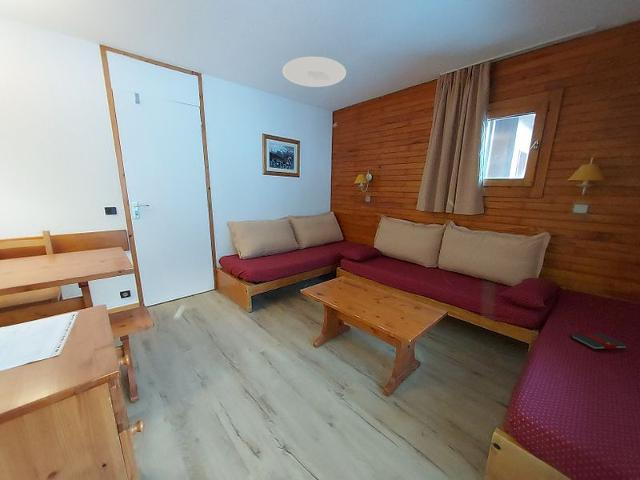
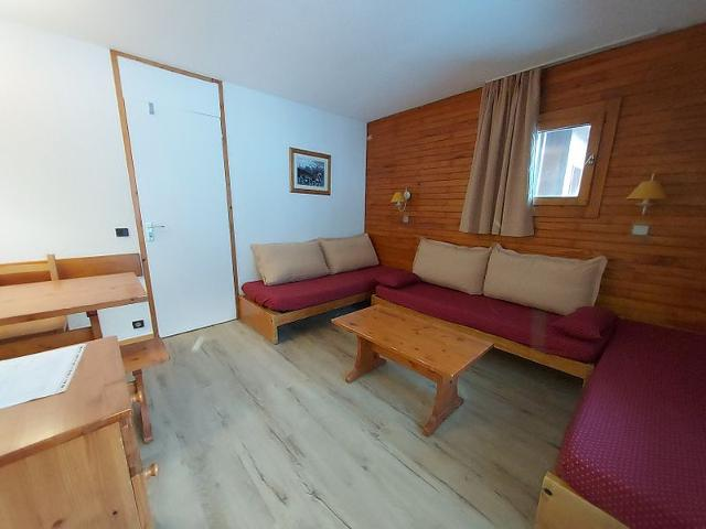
- ceiling light (314, 70)
- book (597, 340)
